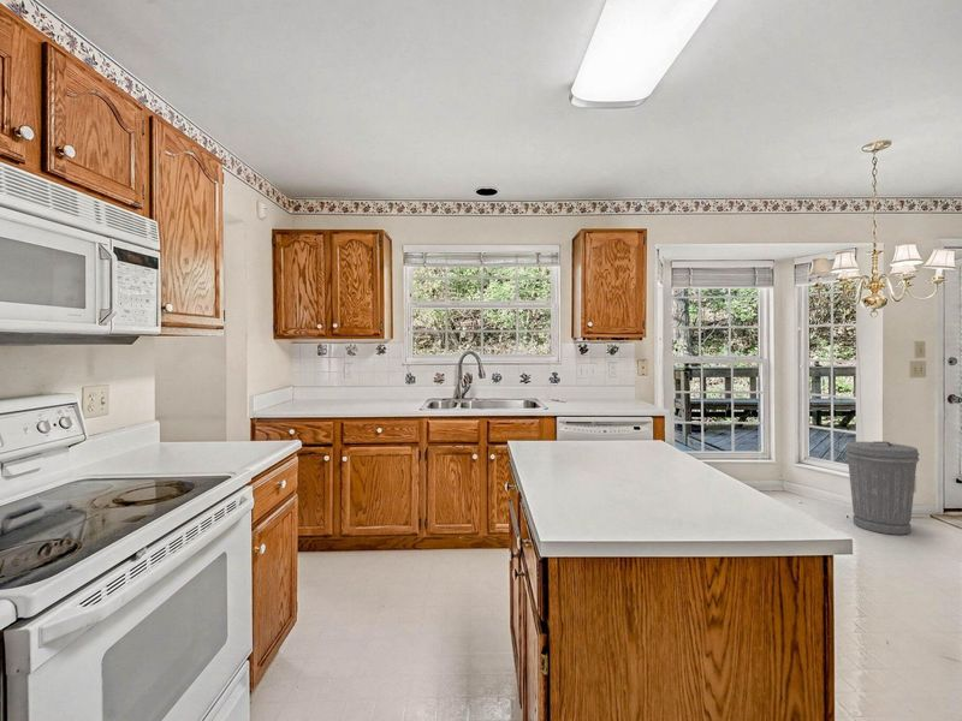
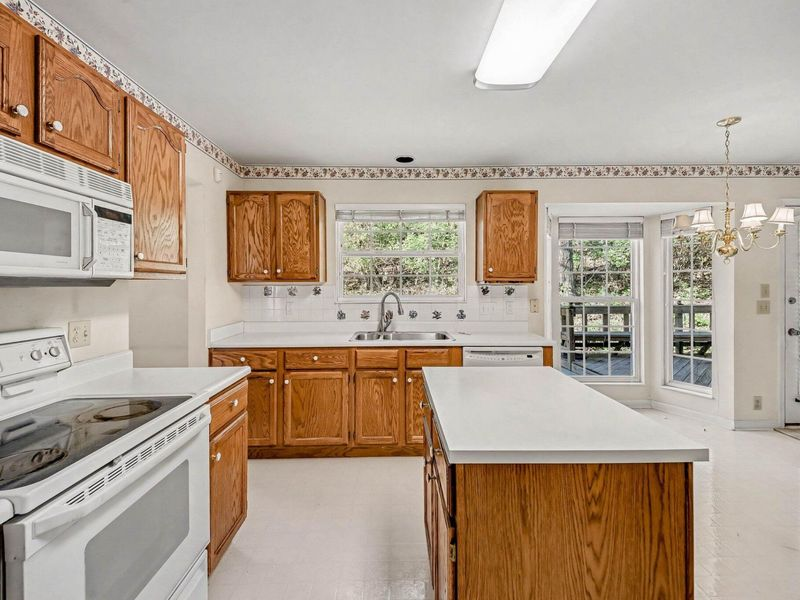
- trash can (880, 483)
